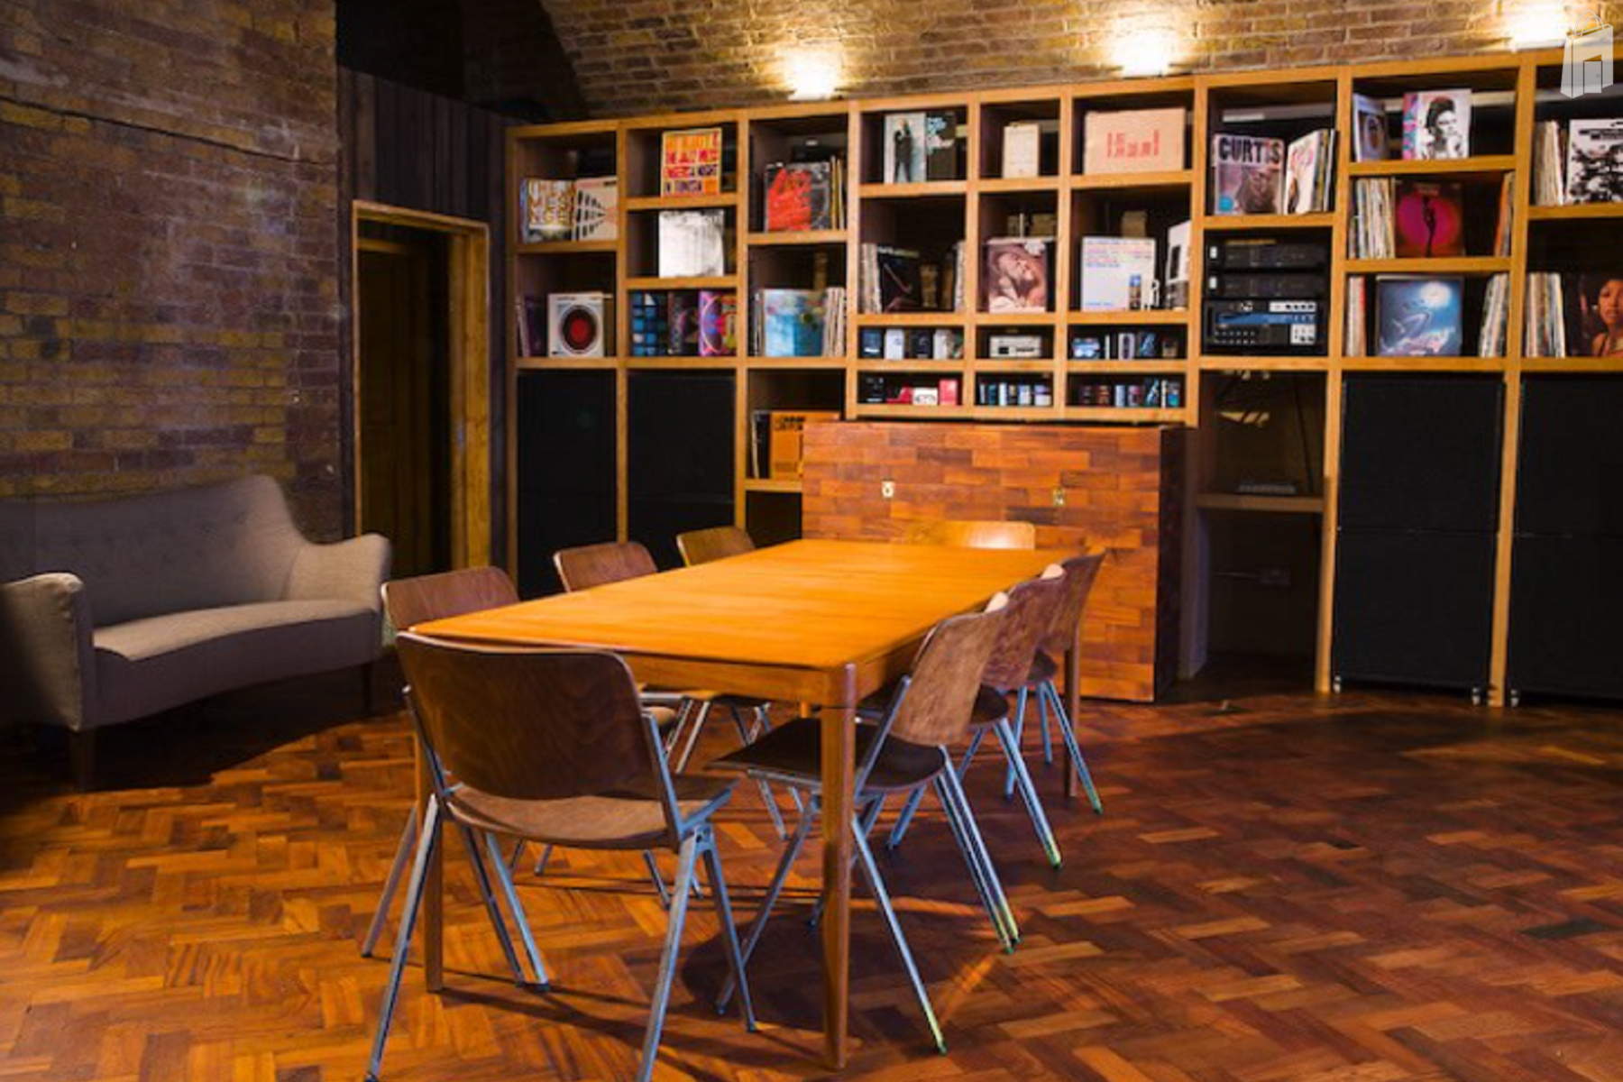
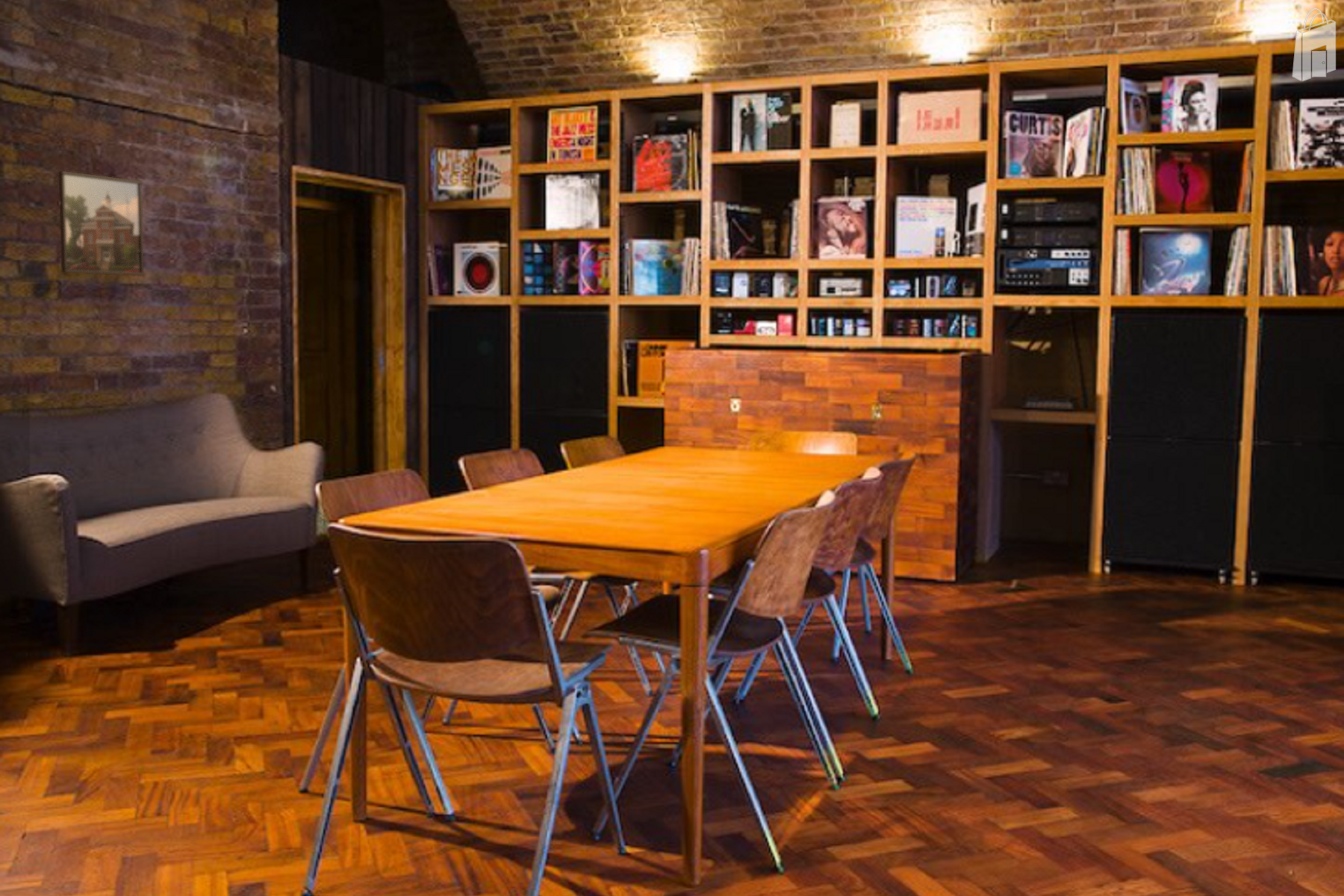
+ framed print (102, 225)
